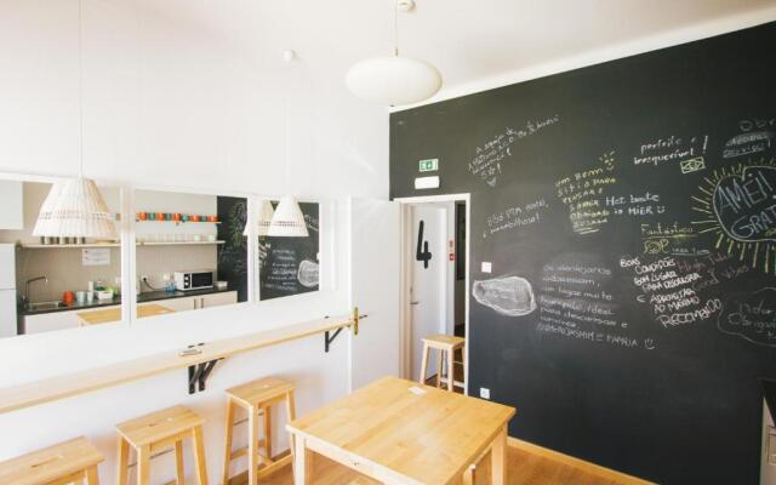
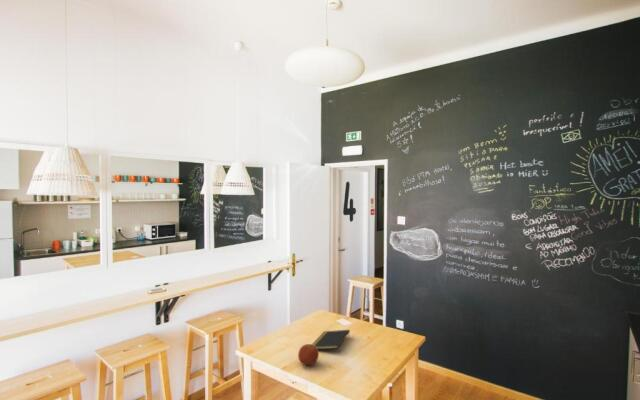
+ fruit (308, 354)
+ notepad (330, 339)
